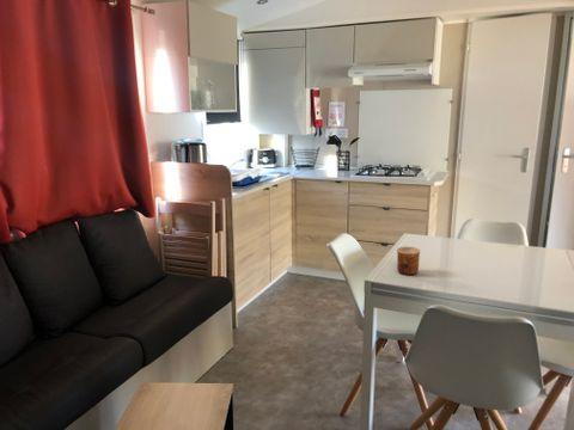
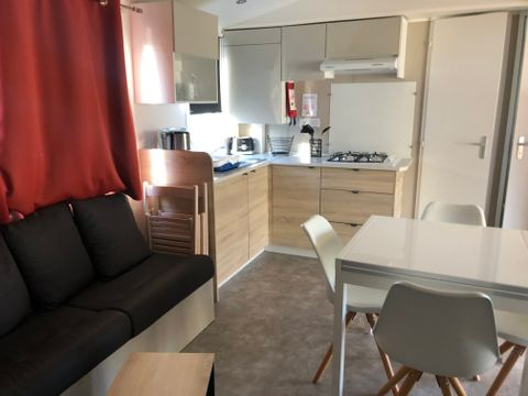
- cup (408, 260)
